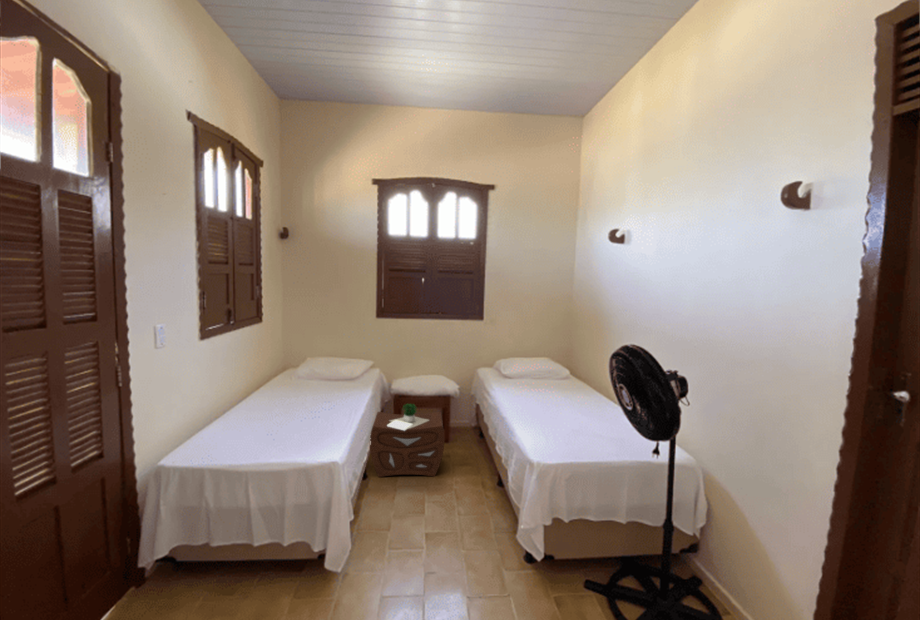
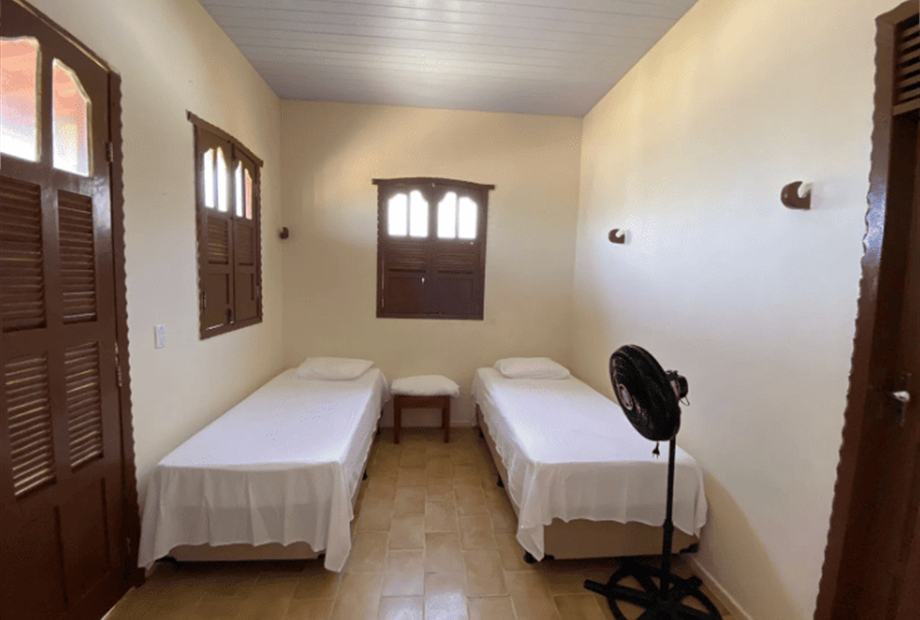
- nightstand (408, 435)
